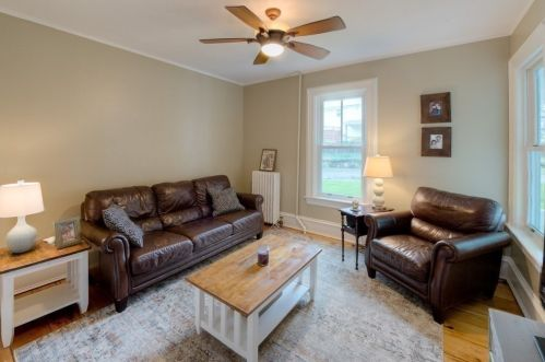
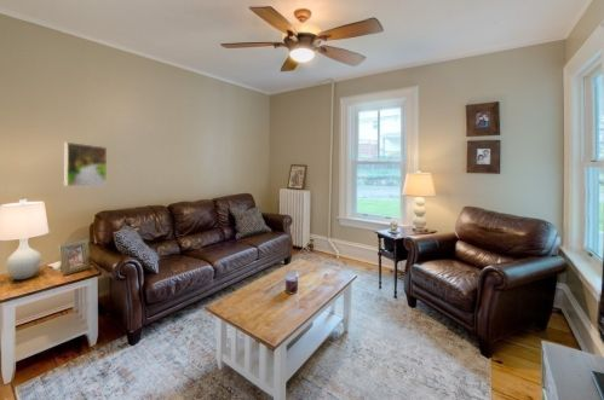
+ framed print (86, 166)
